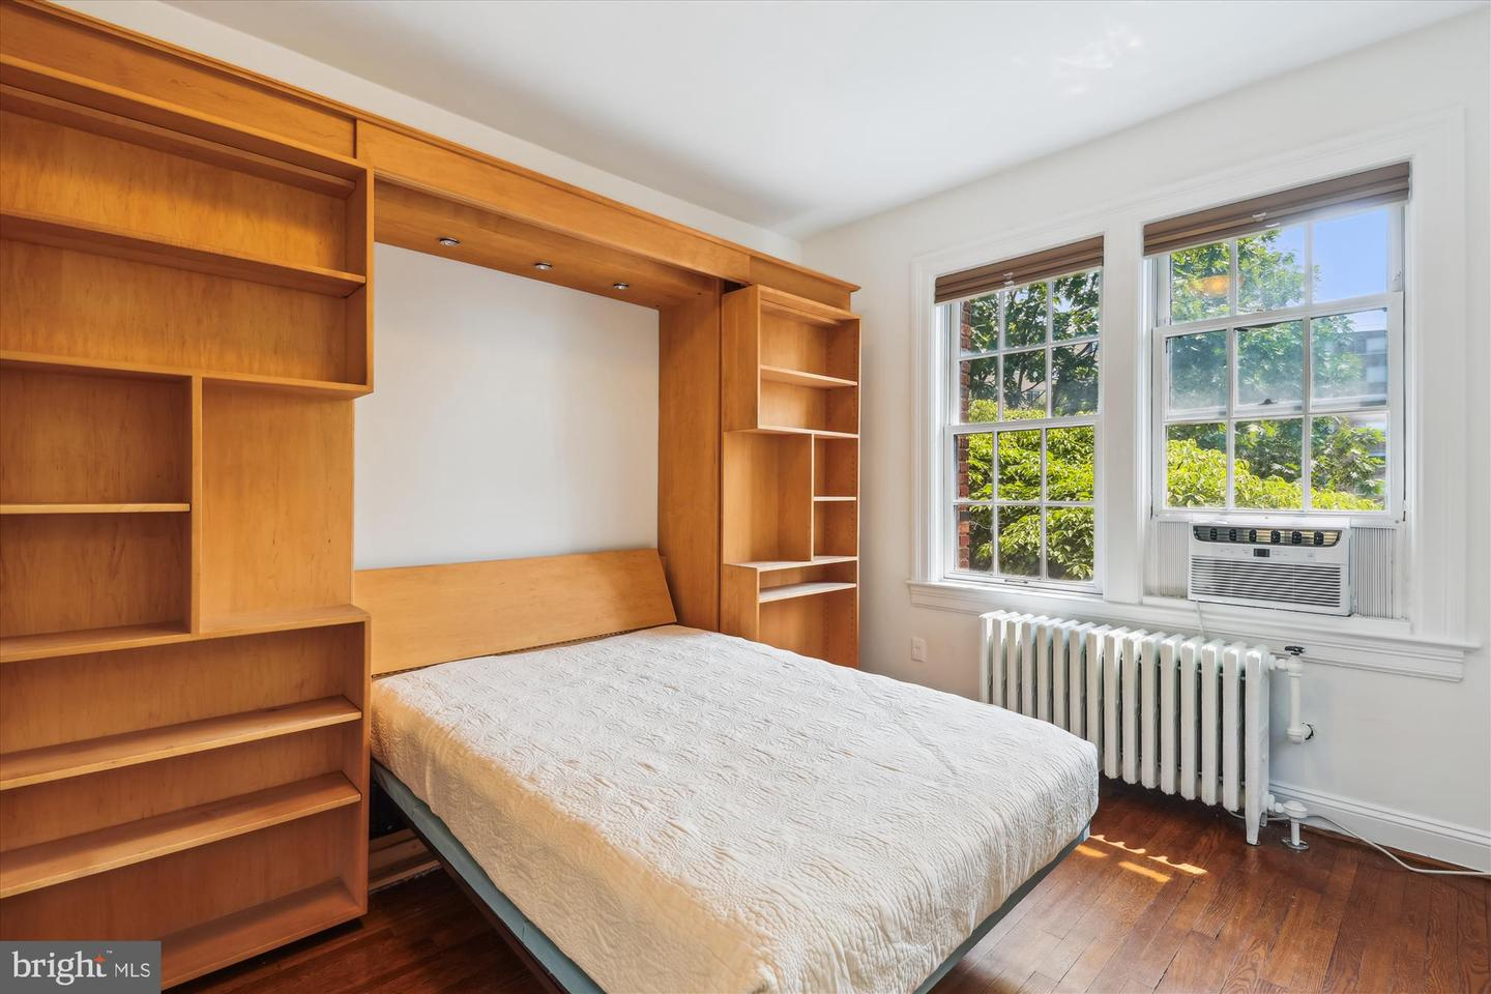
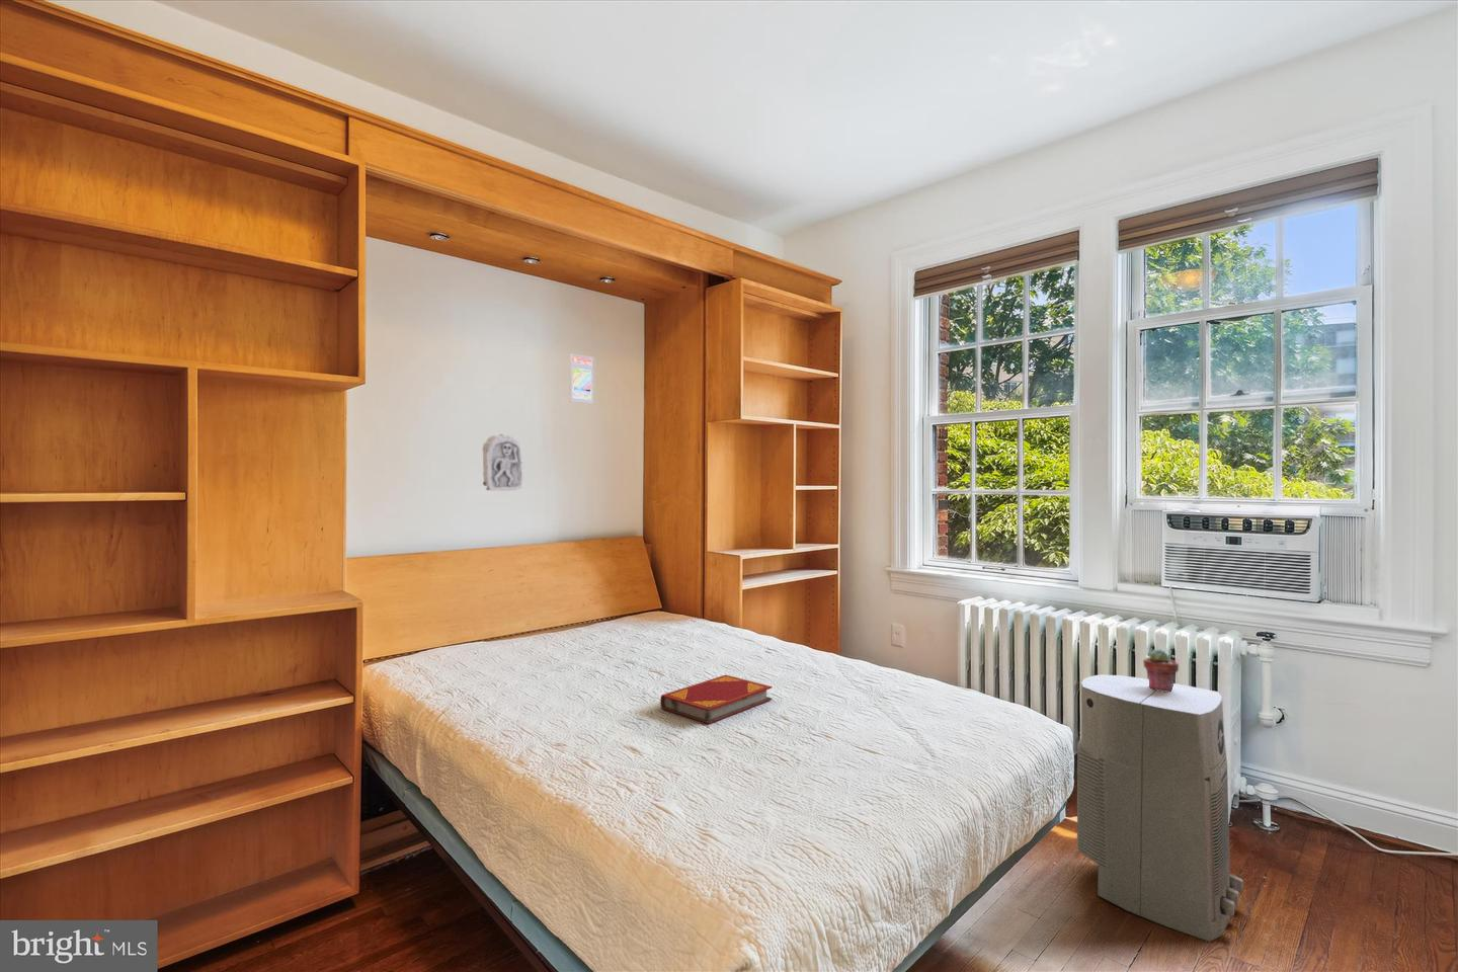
+ potted succulent (1161, 667)
+ hardback book (717, 696)
+ wall relief (502, 463)
+ air purifier (1153, 792)
+ trading card display case (583, 379)
